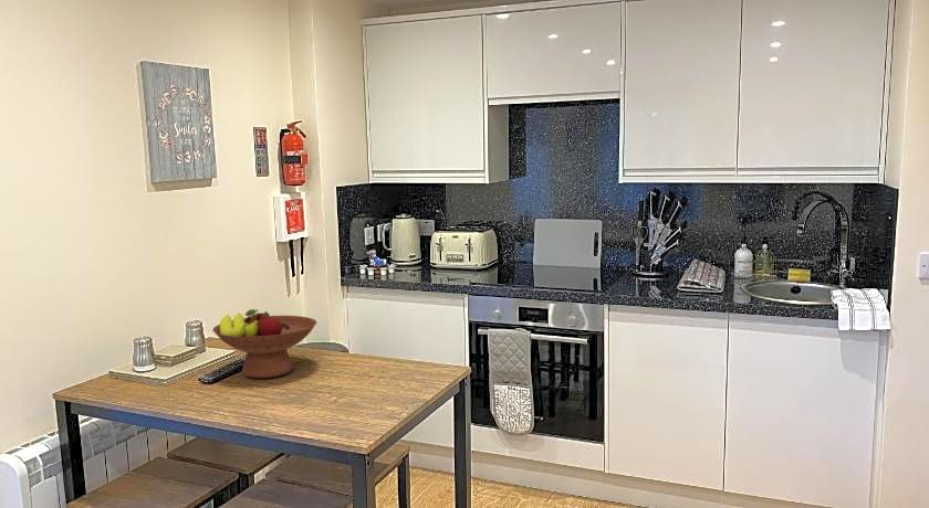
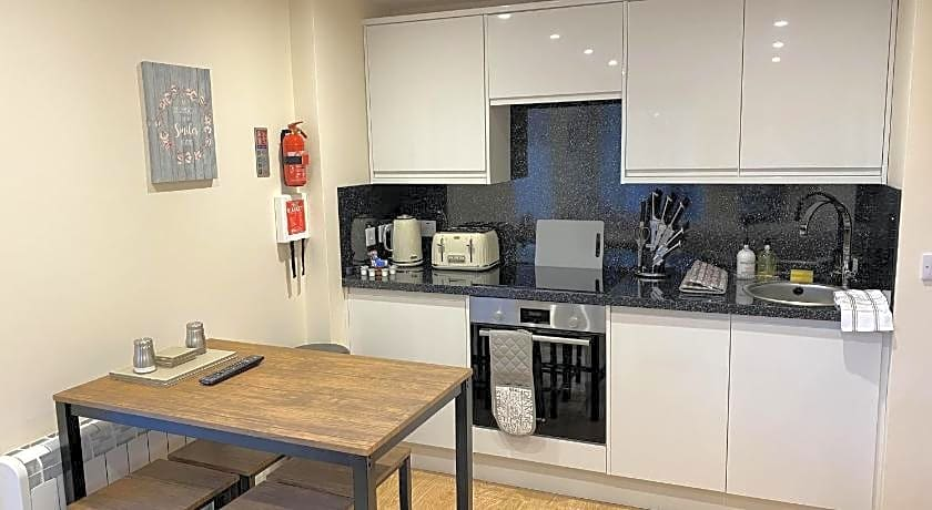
- fruit bowl (265, 339)
